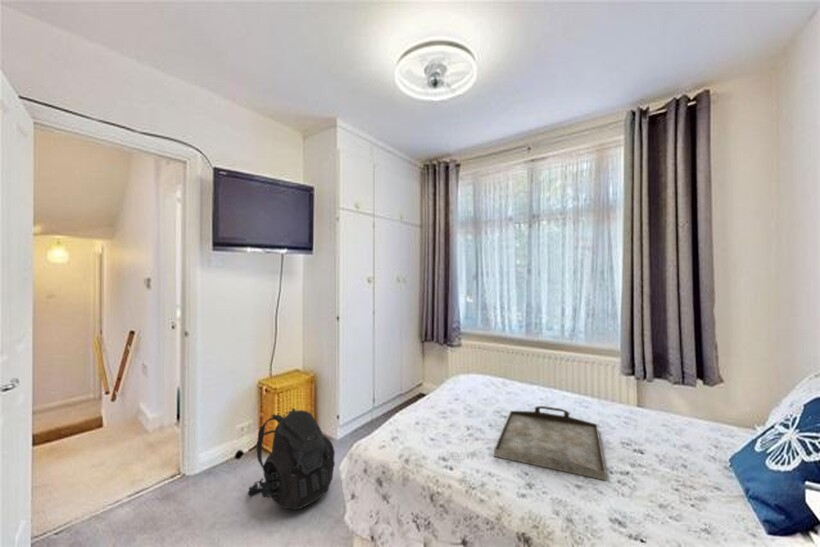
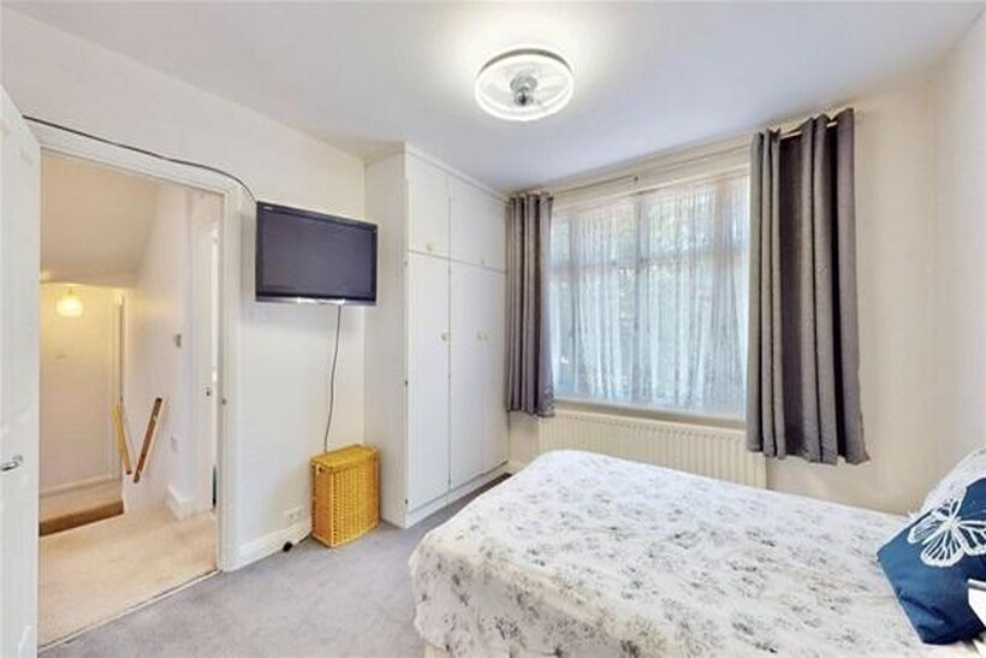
- serving tray (549, 433)
- backpack (294, 453)
